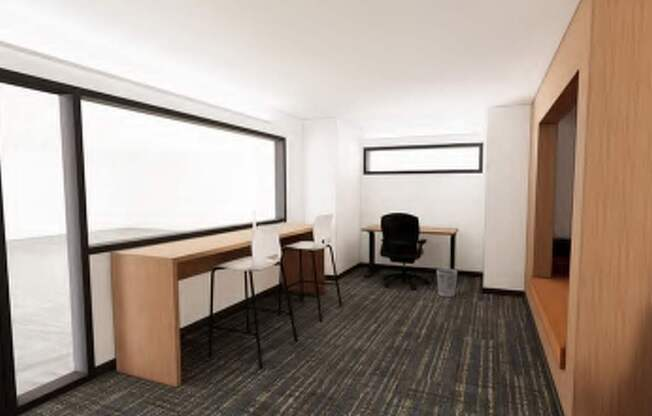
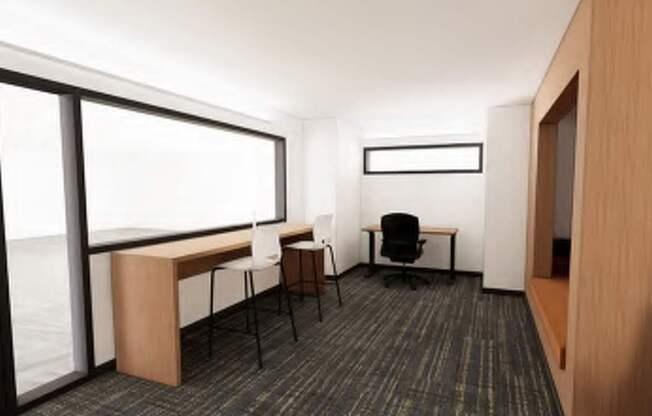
- wastebasket (446, 282)
